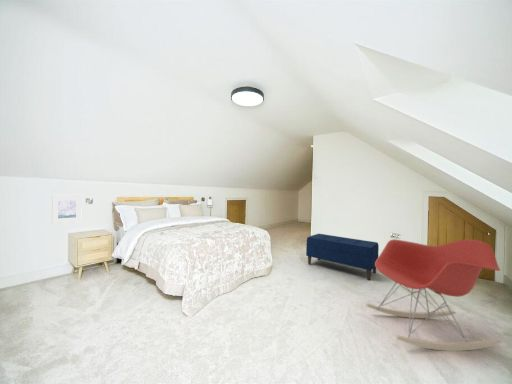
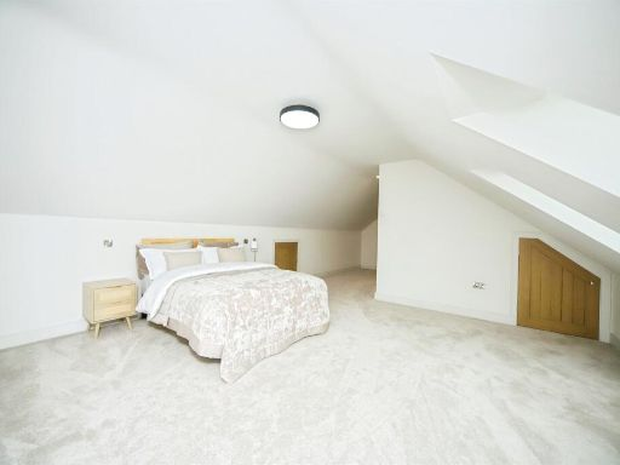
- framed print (67, 208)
- bench (340, 254)
- armchair (428, 285)
